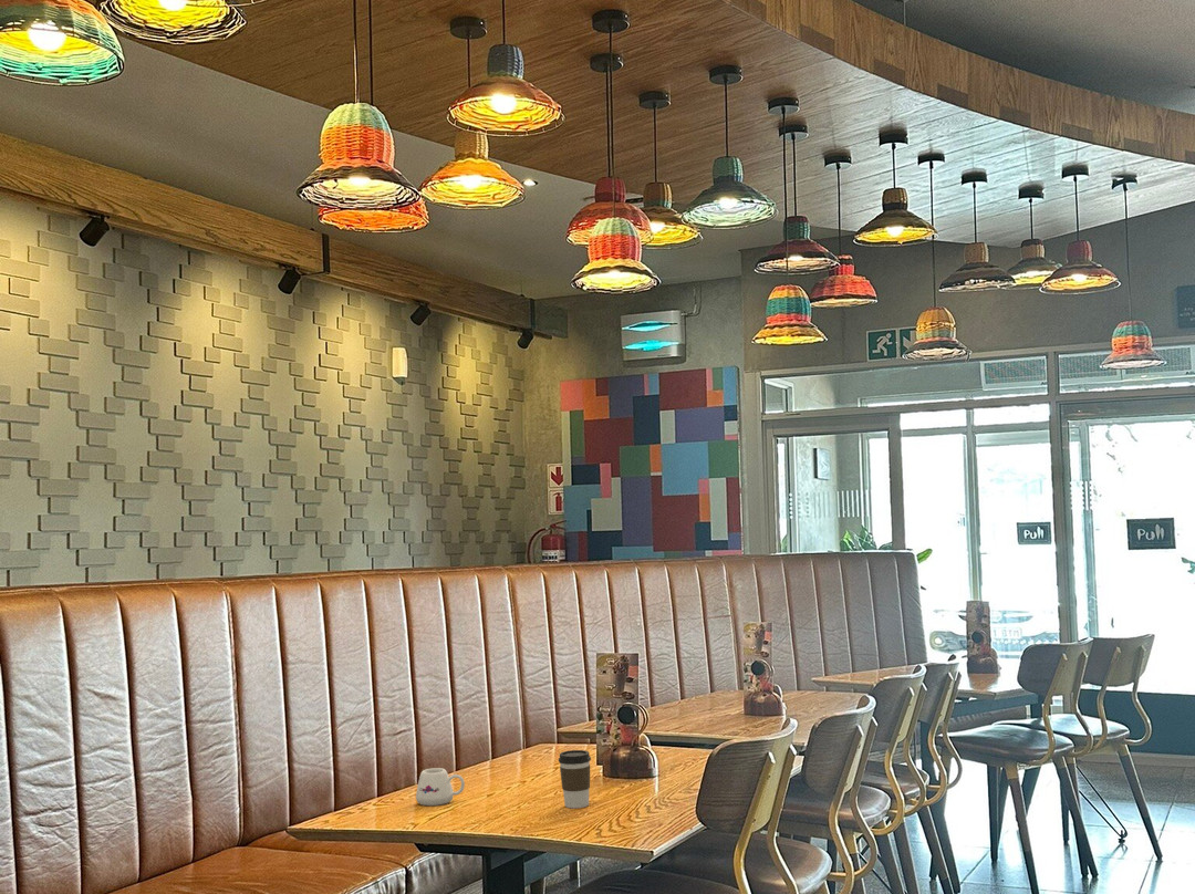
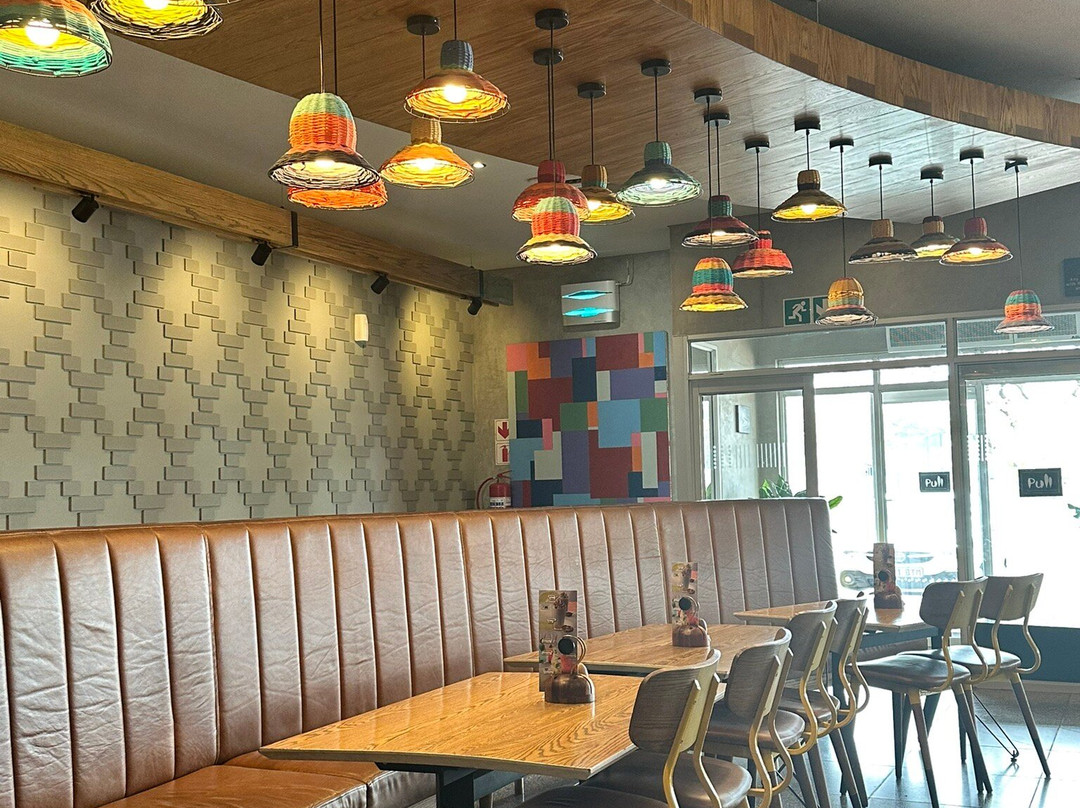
- mug (439, 786)
- coffee cup (575, 779)
